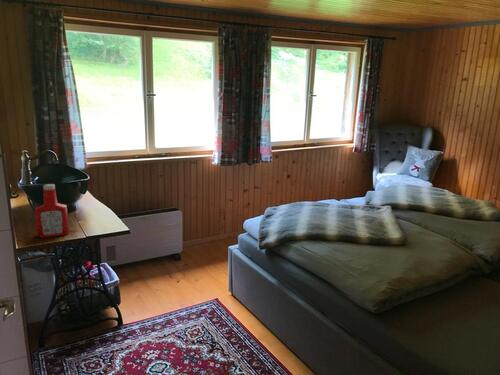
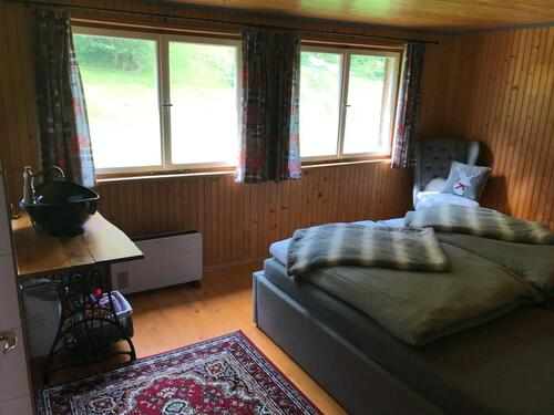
- soap bottle (51, 210)
